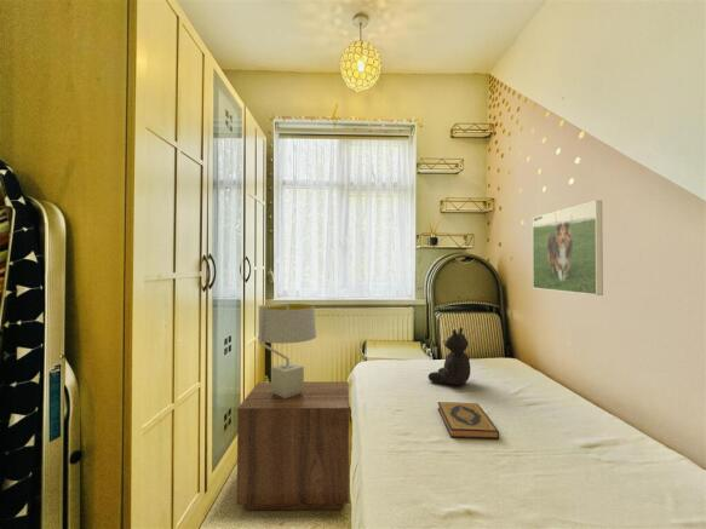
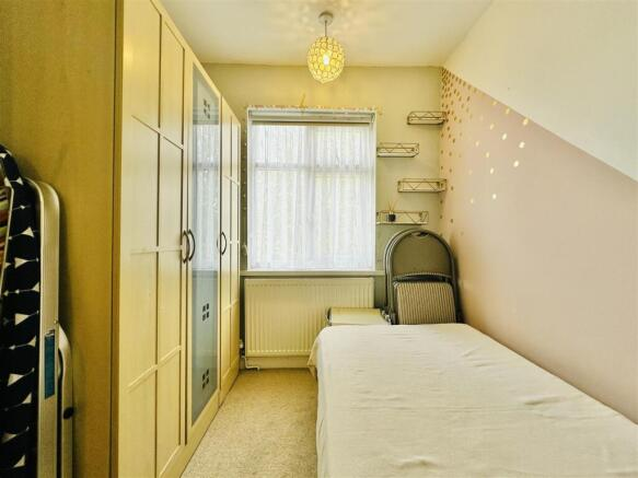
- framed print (562, 251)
- table lamp (286, 343)
- teddy bear (449, 355)
- nightstand (298, 439)
- hardback book (465, 419)
